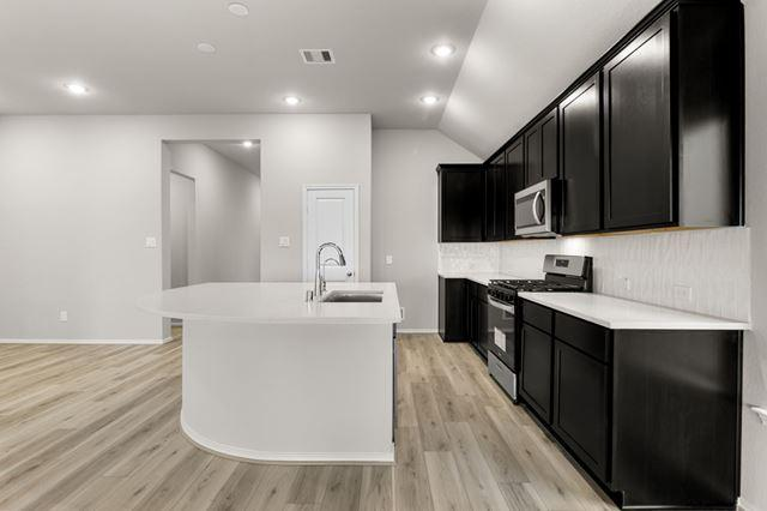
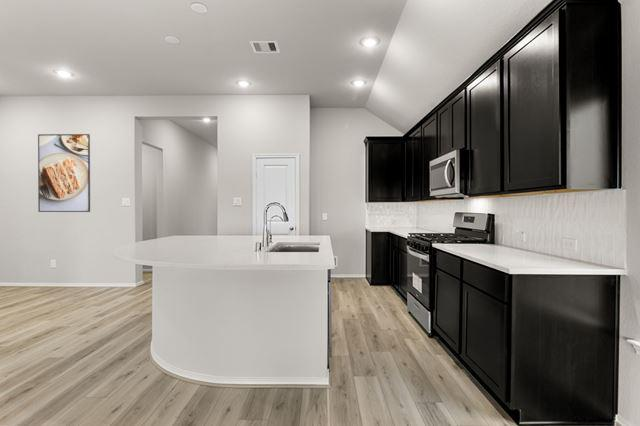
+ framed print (64, 173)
